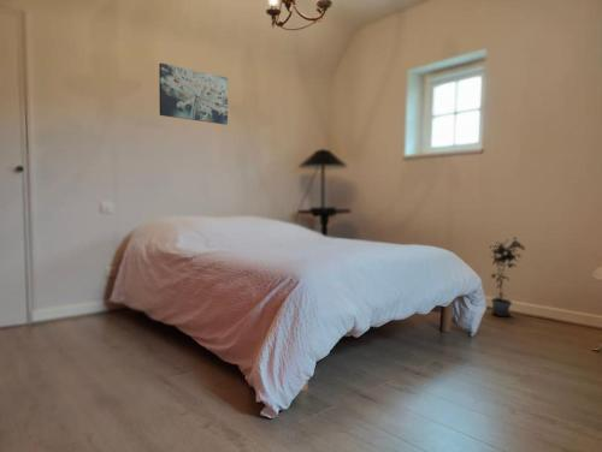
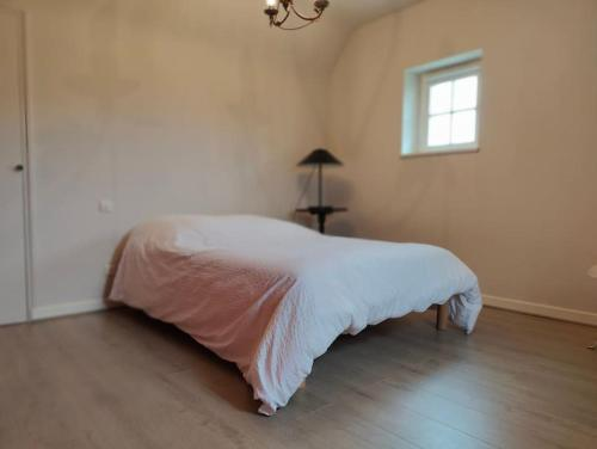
- potted plant (503, 275)
- wall art (195, 95)
